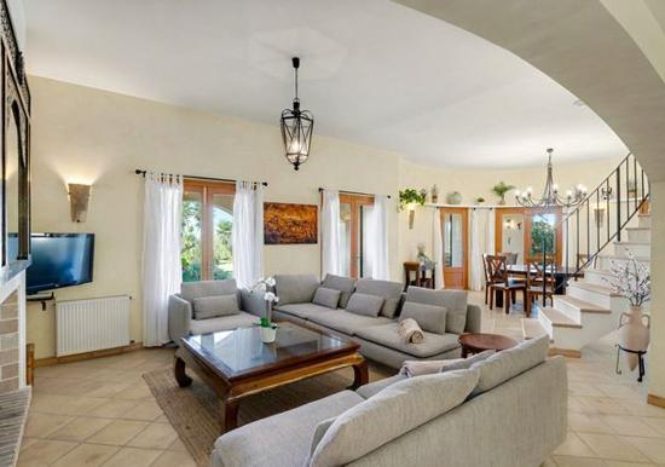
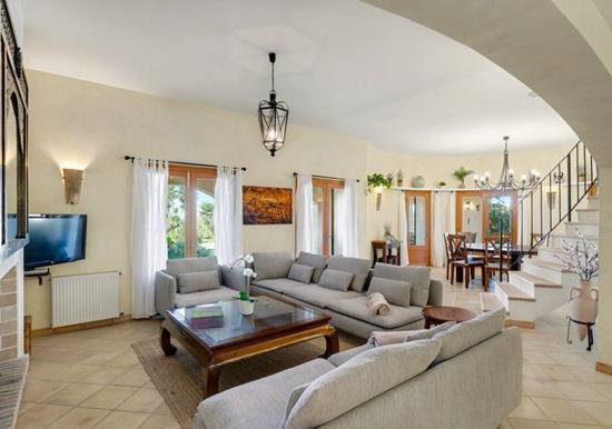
+ stack of books (207, 316)
